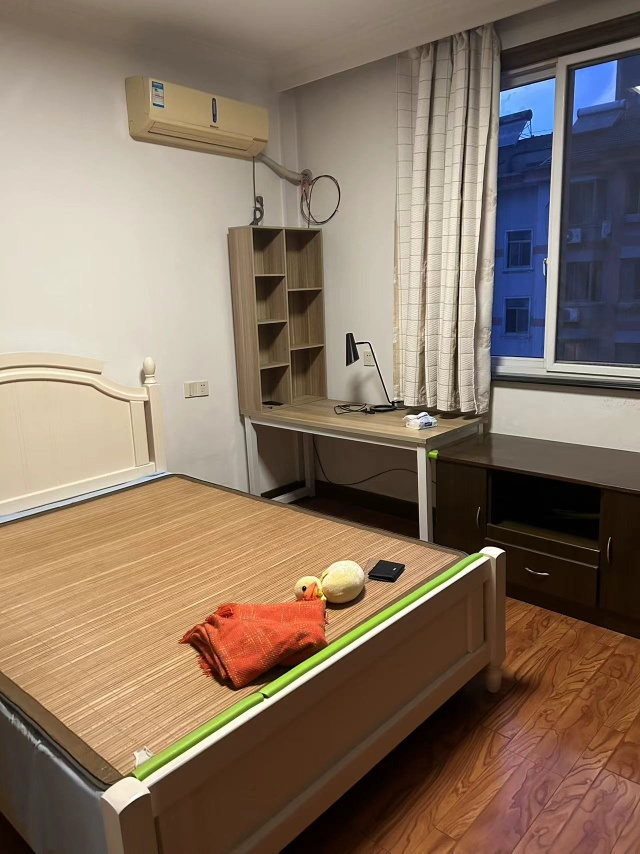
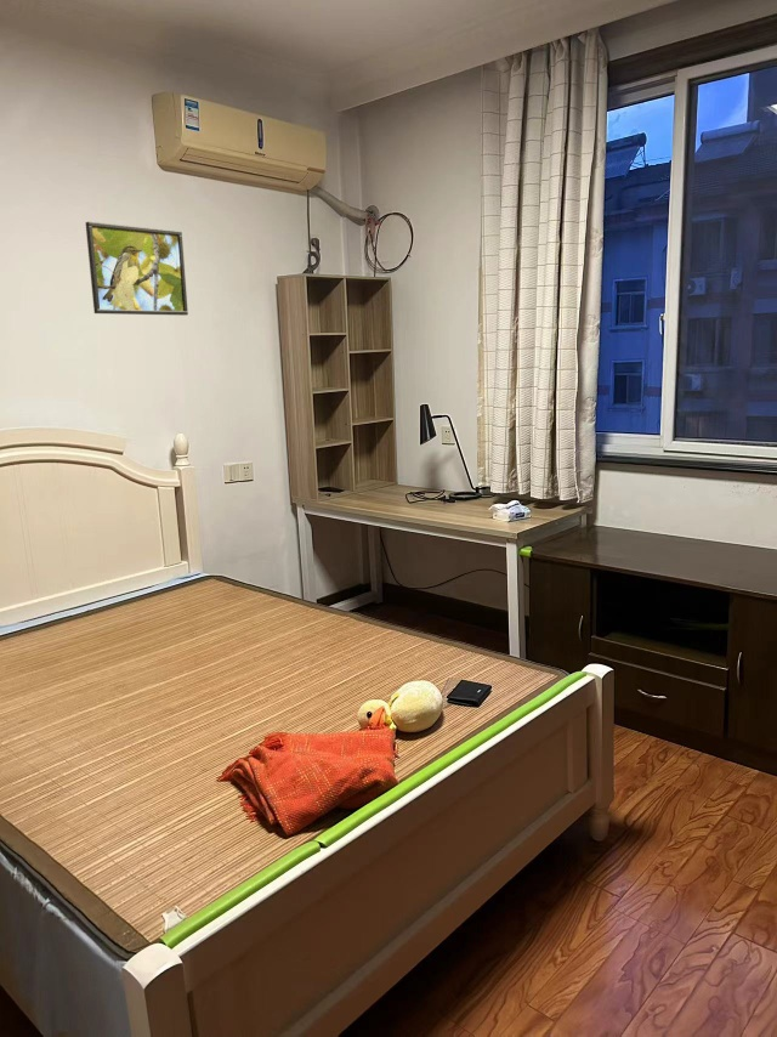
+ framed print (138, 271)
